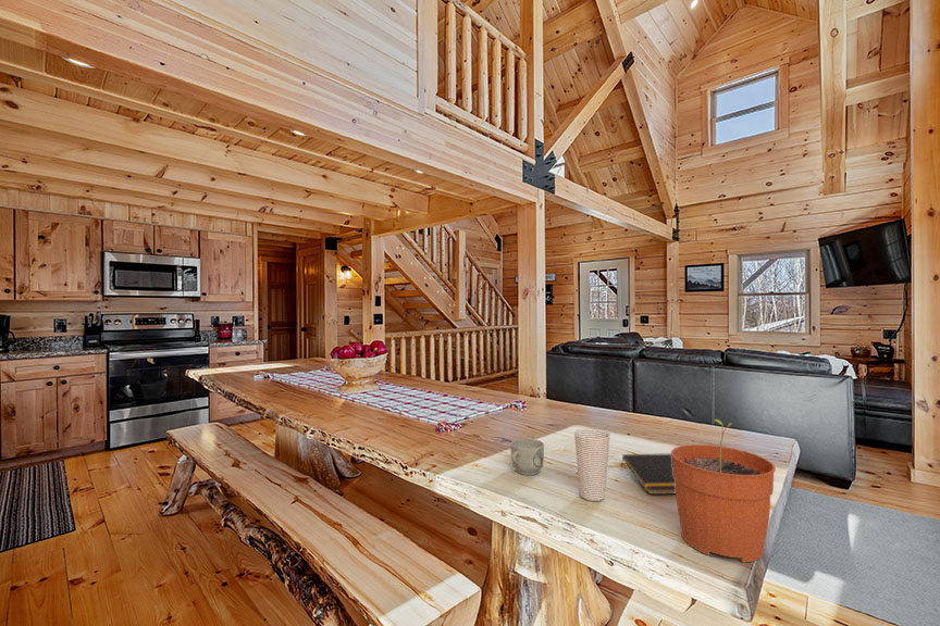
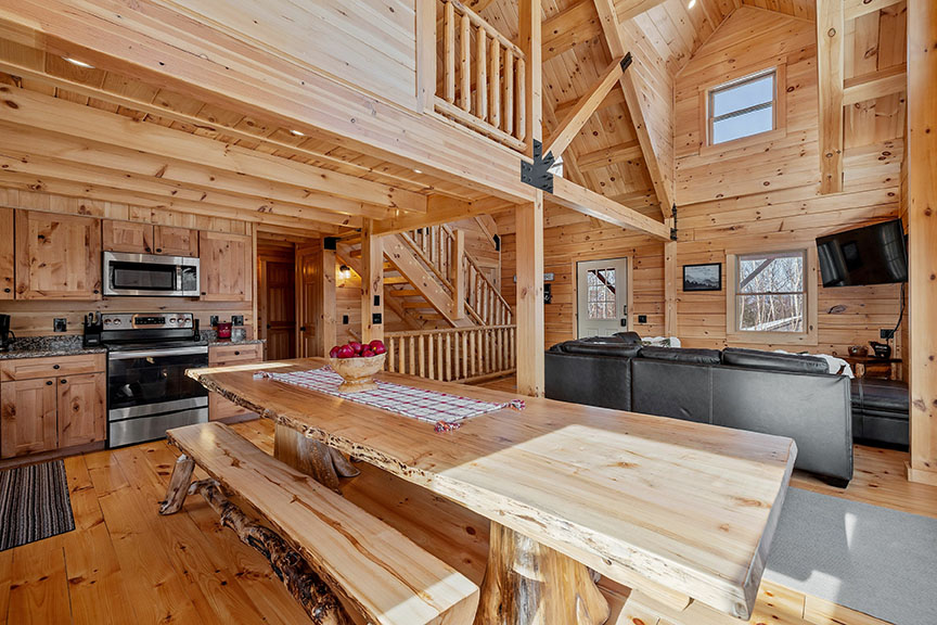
- cup (592, 464)
- plant pot (720, 478)
- notepad (672, 472)
- mug (524, 458)
